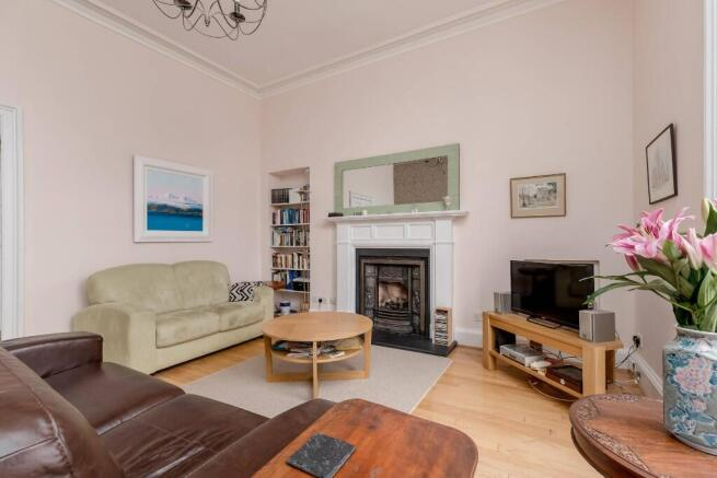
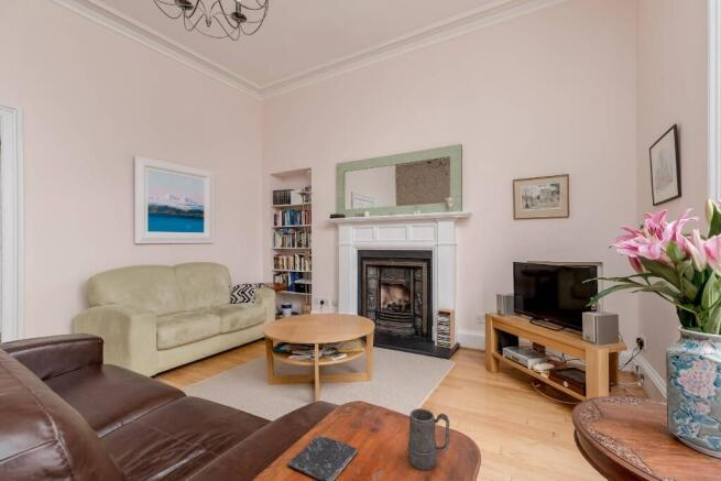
+ mug (428, 437)
